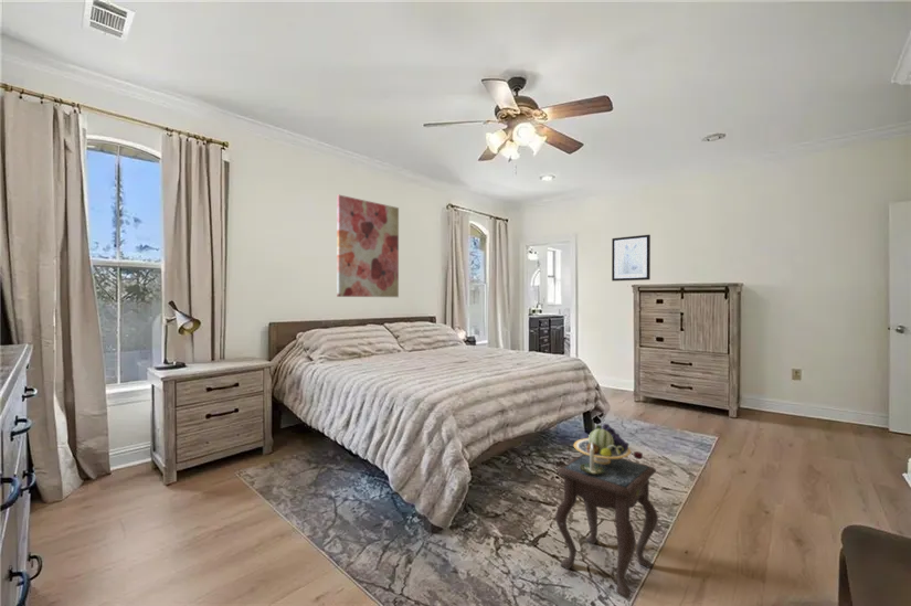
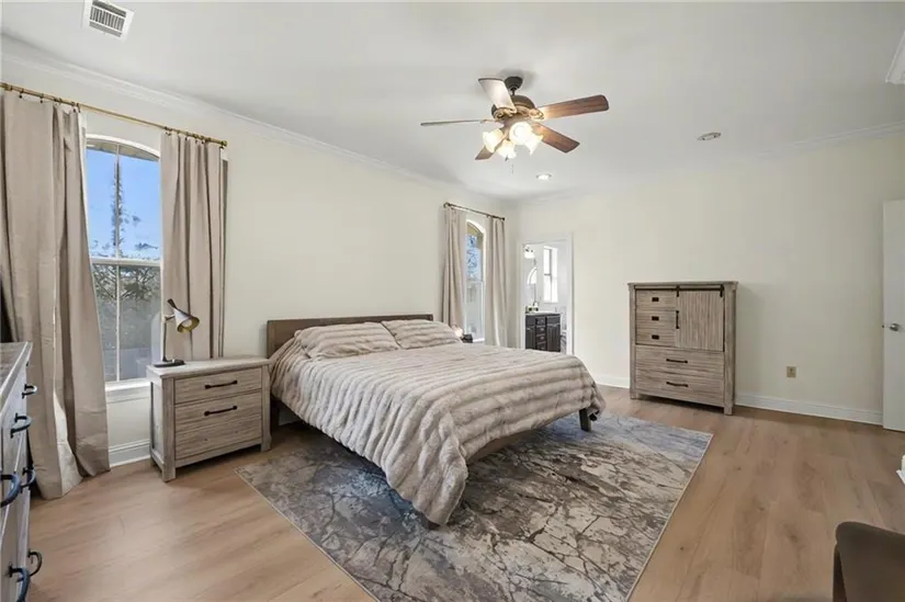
- wall art (369, 249)
- wall art (631, 258)
- side table (607, 495)
